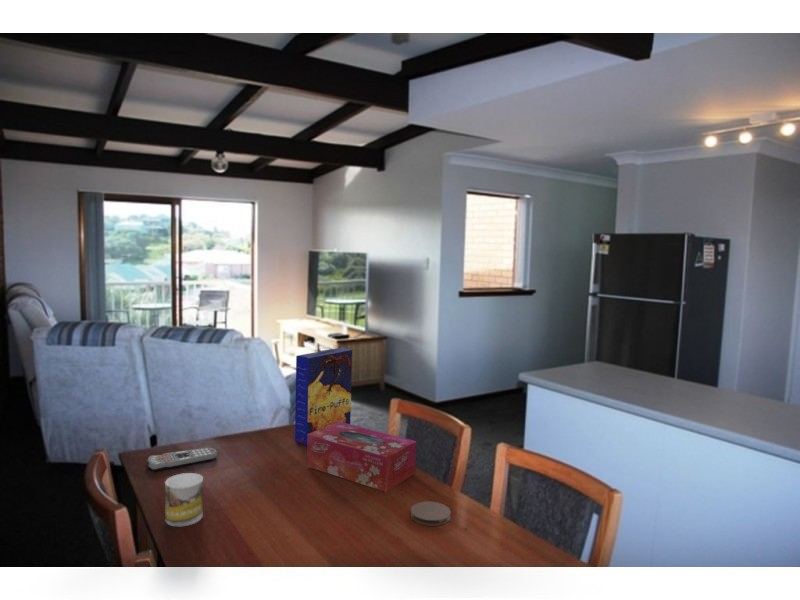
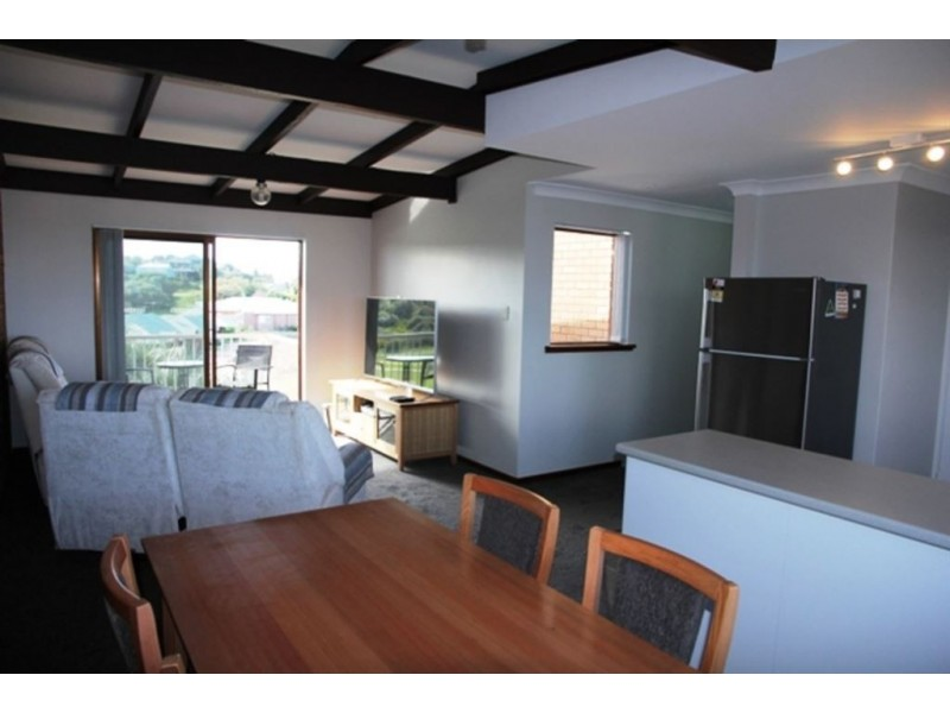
- cereal box (324, 394)
- tissue box (360, 454)
- coaster (430, 513)
- remote control (183, 458)
- mug (181, 496)
